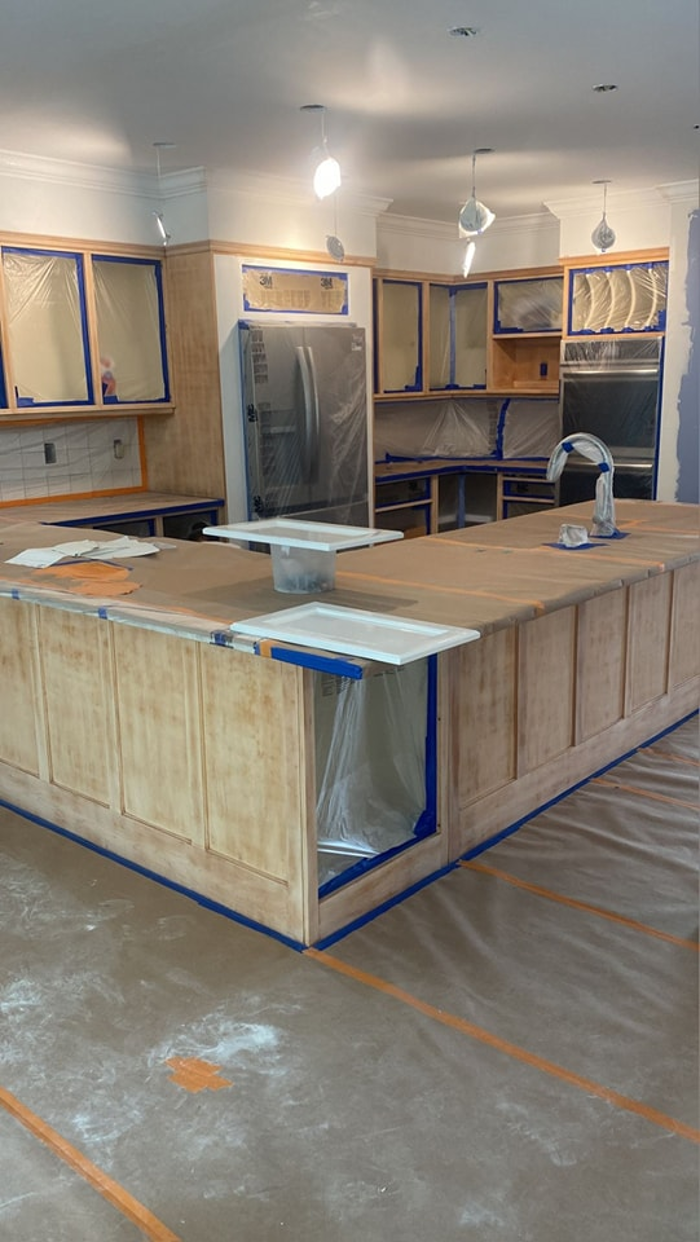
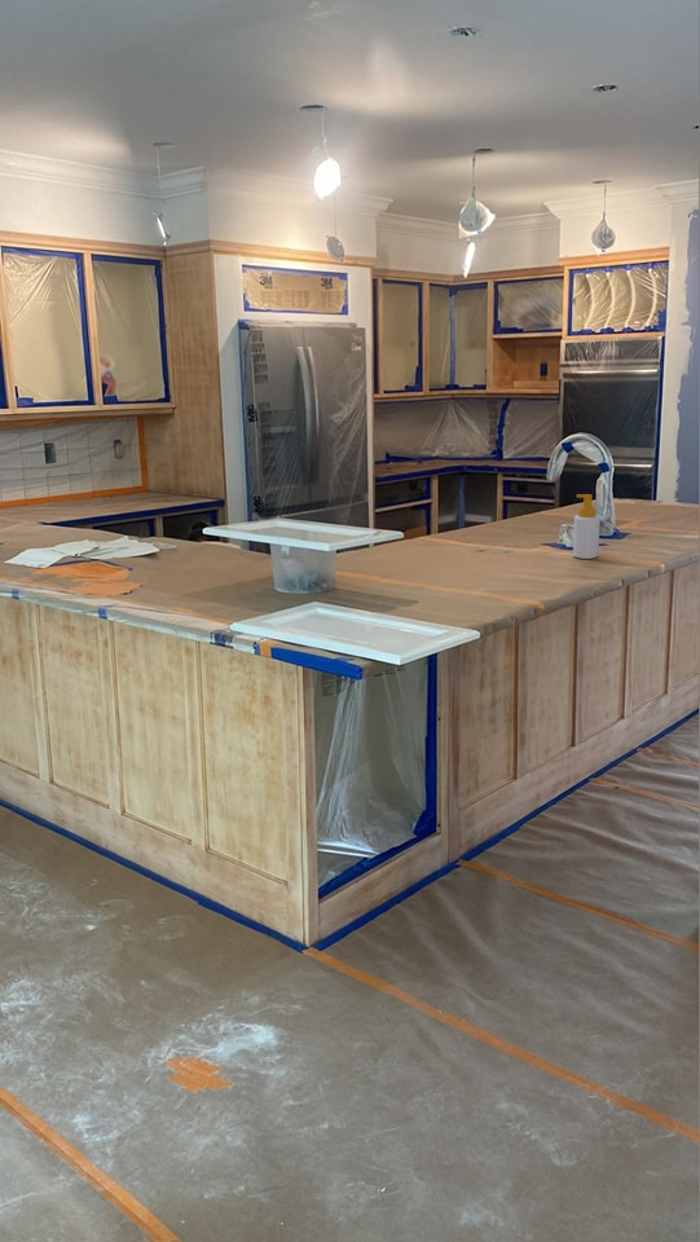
+ soap bottle (586, 525)
